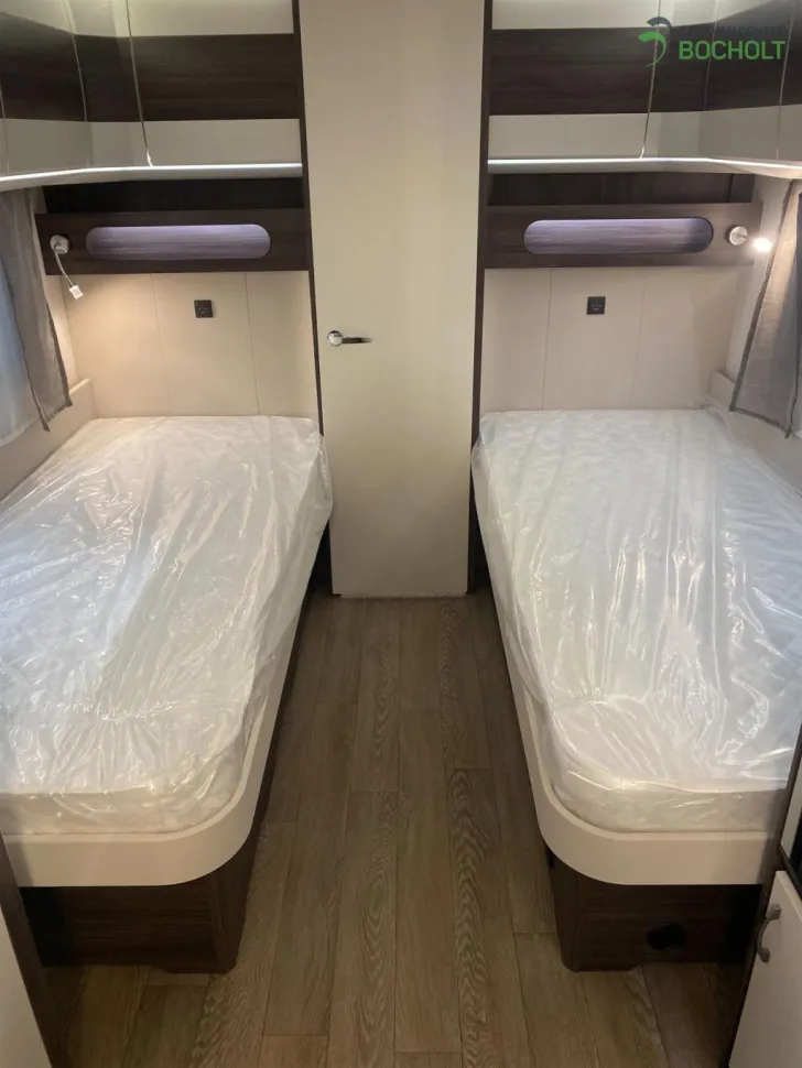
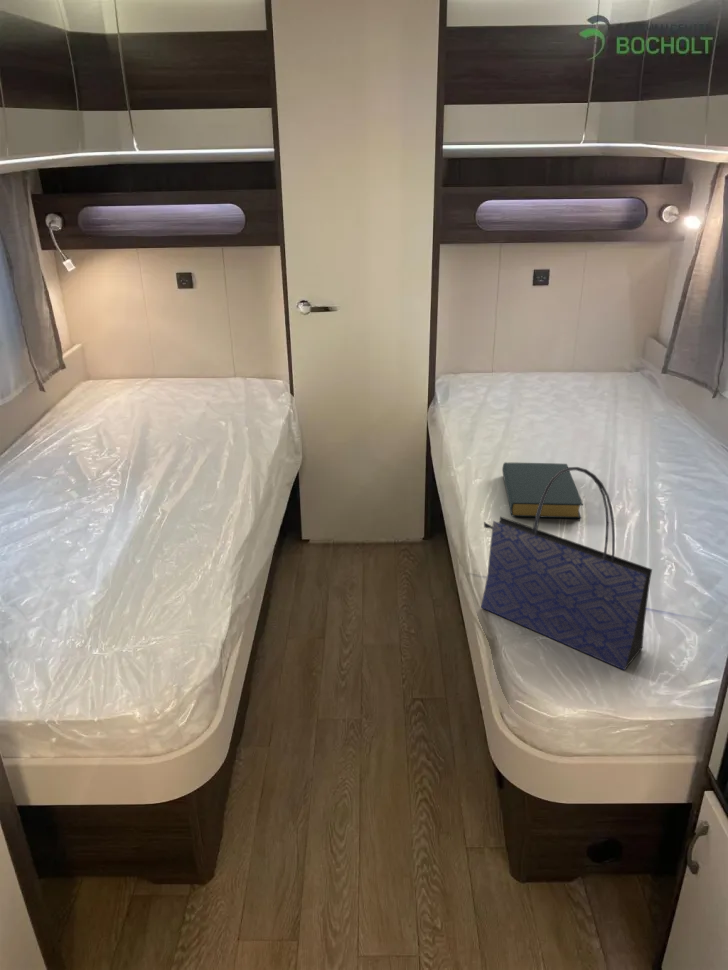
+ hardback book (539, 488)
+ tote bag (561, 549)
